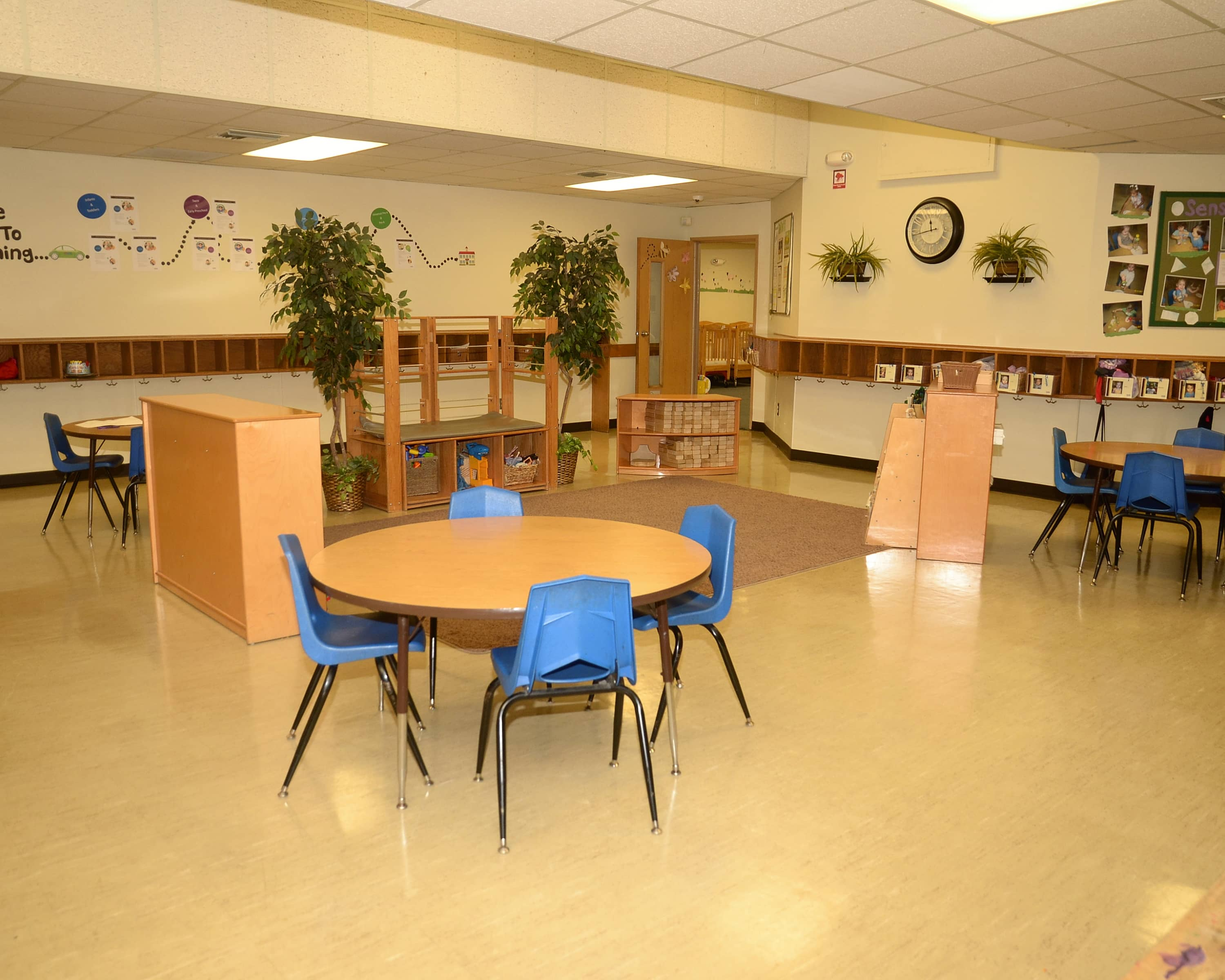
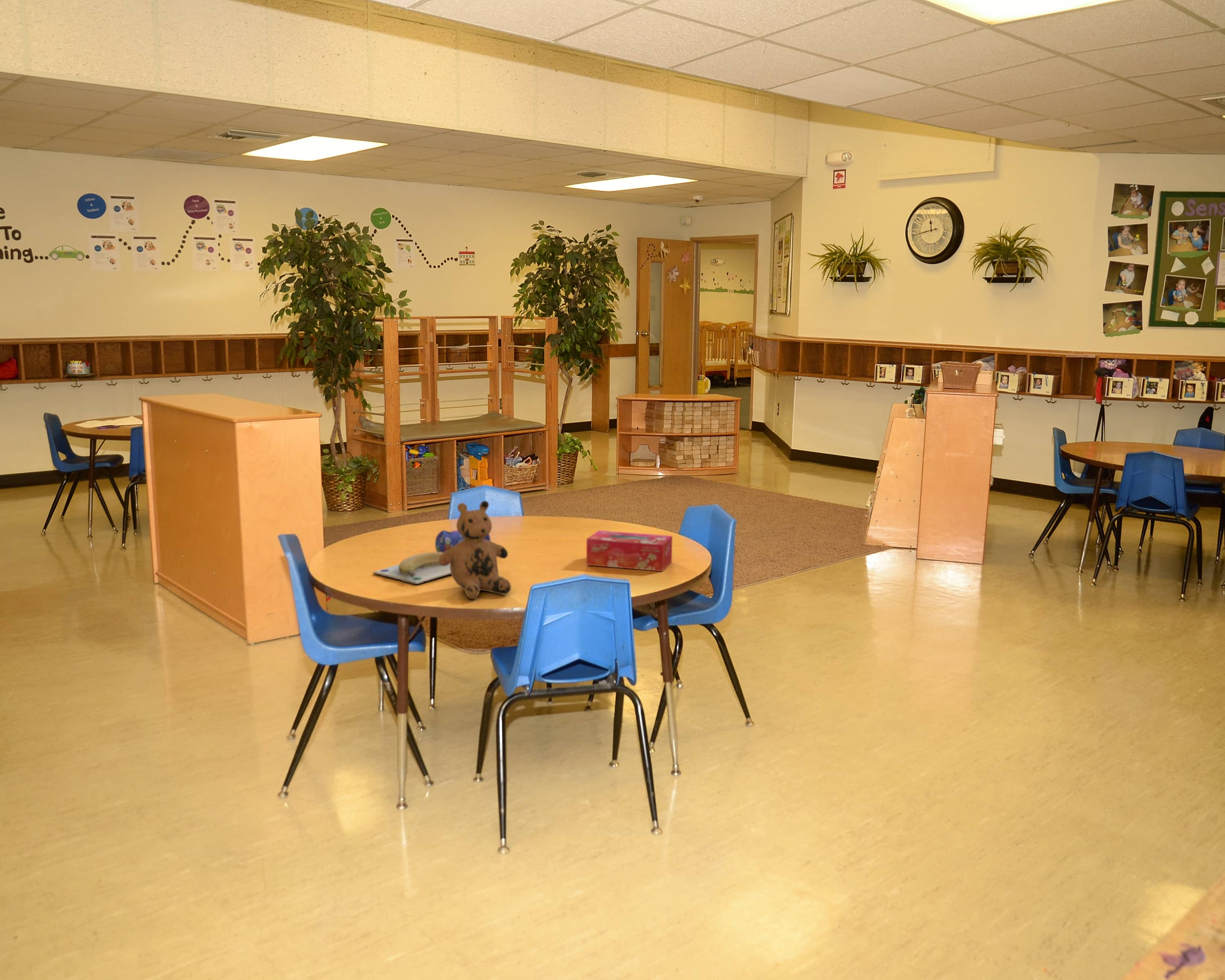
+ teddy bear (479, 548)
+ banana (419, 564)
+ tissue box (630, 550)
+ pencil case (463, 539)
